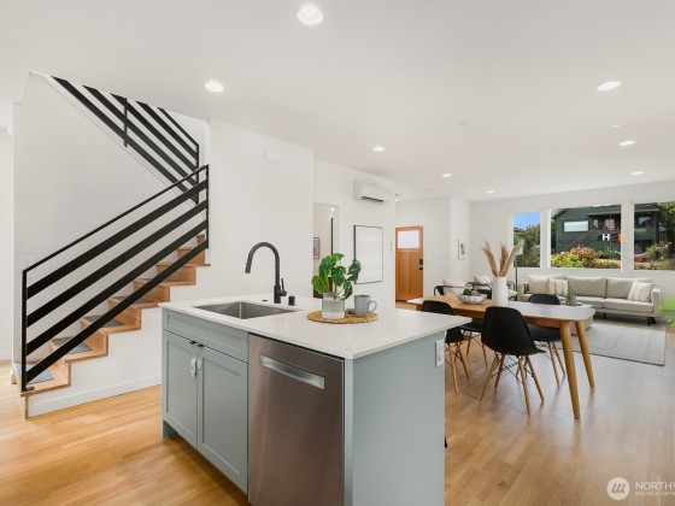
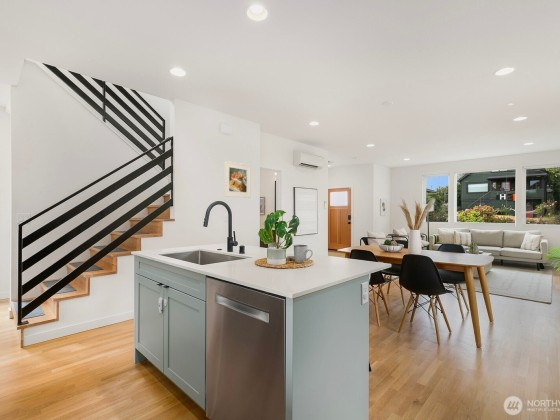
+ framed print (237, 180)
